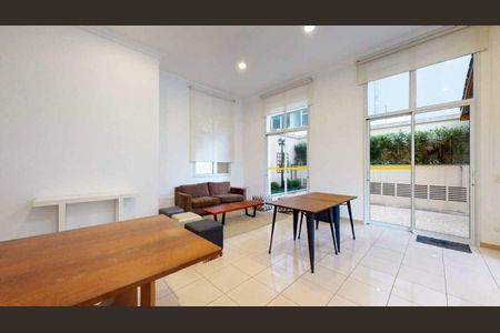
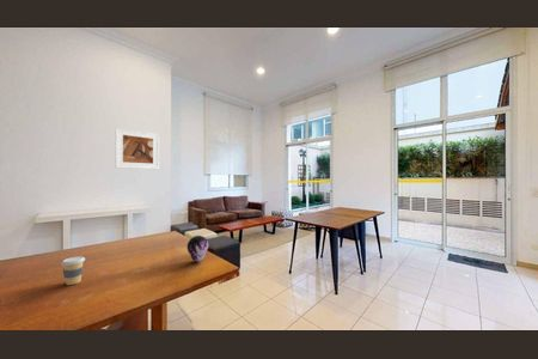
+ coffee cup (73, 270)
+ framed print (137, 150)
+ decorative orb (197, 248)
